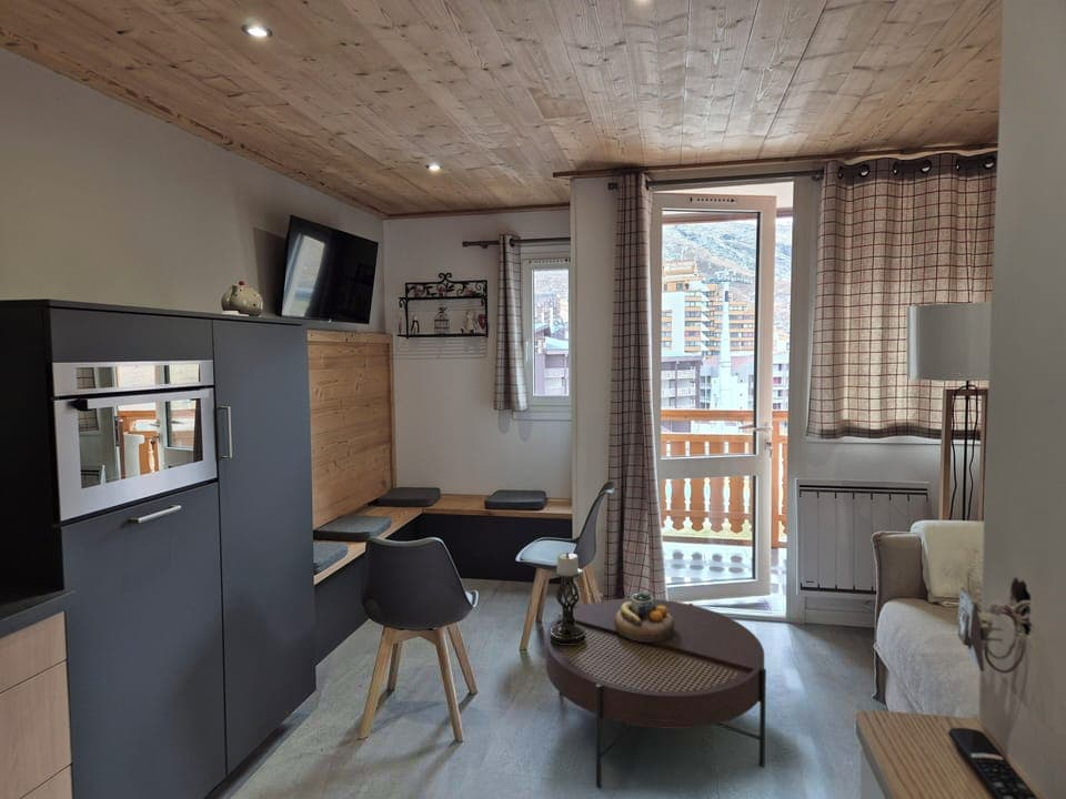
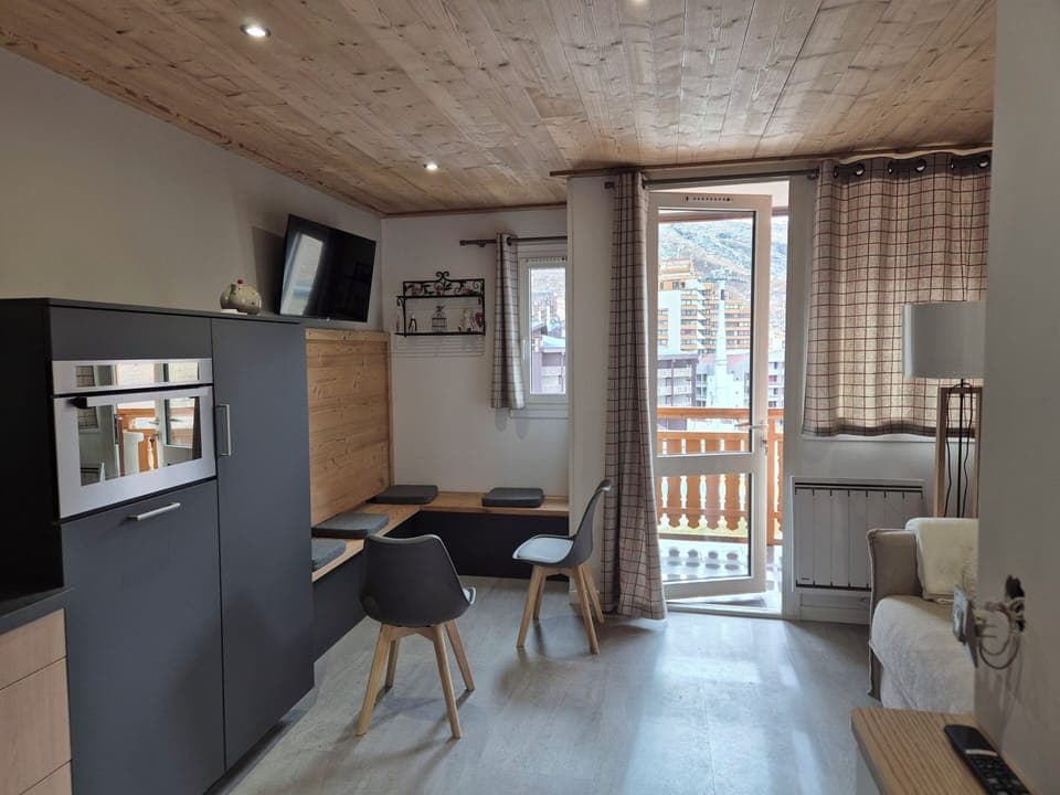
- coffee table (651, 681)
- candle holder (567, 594)
- decorative bowl (644, 610)
